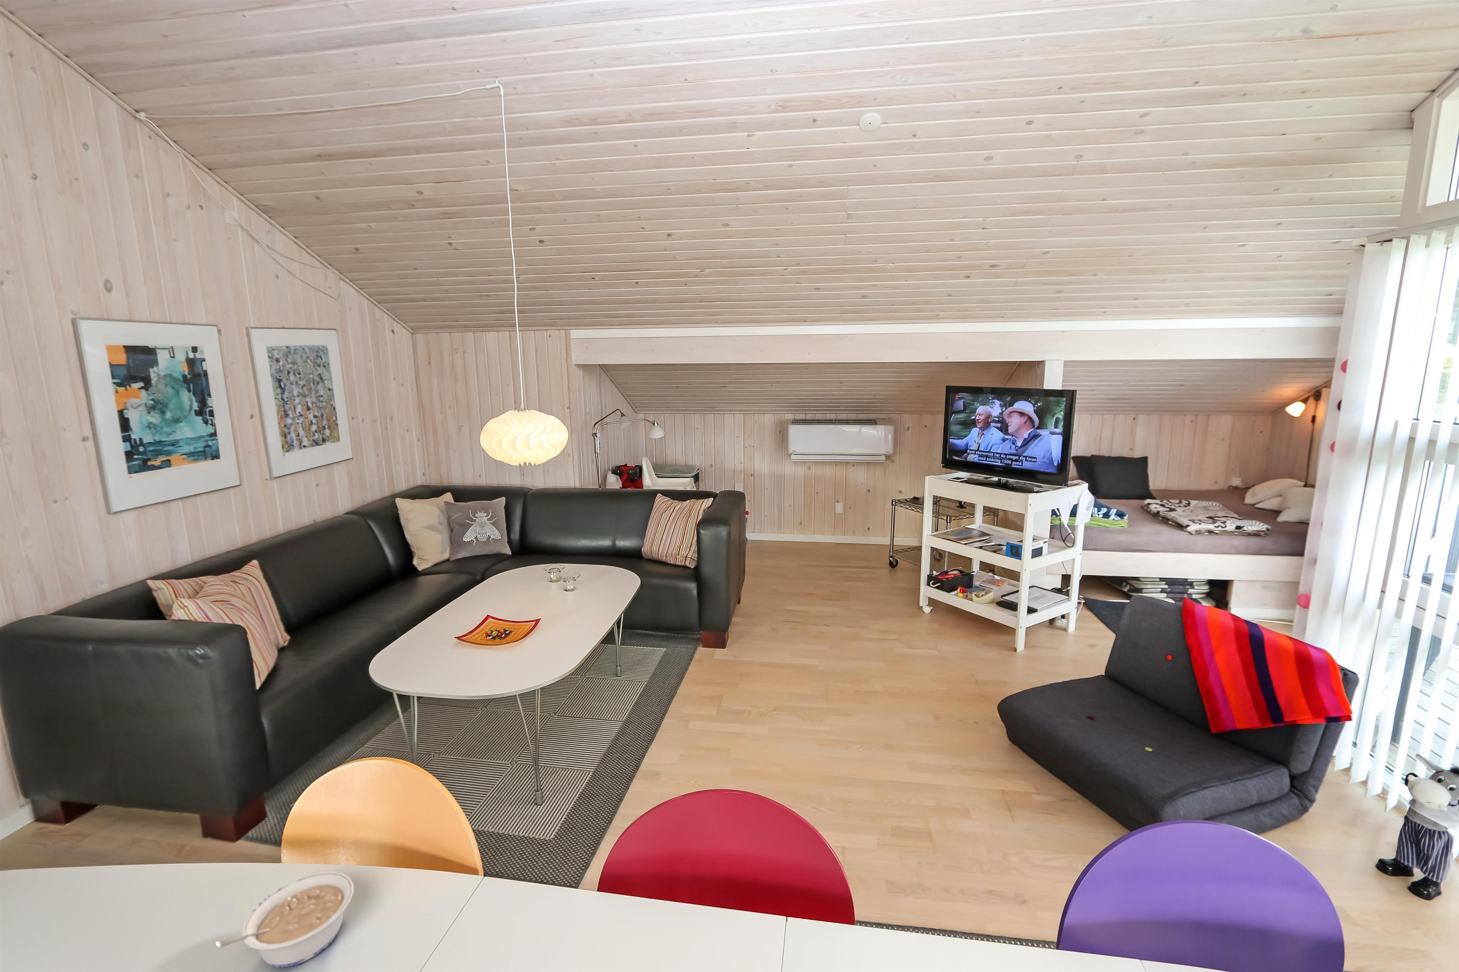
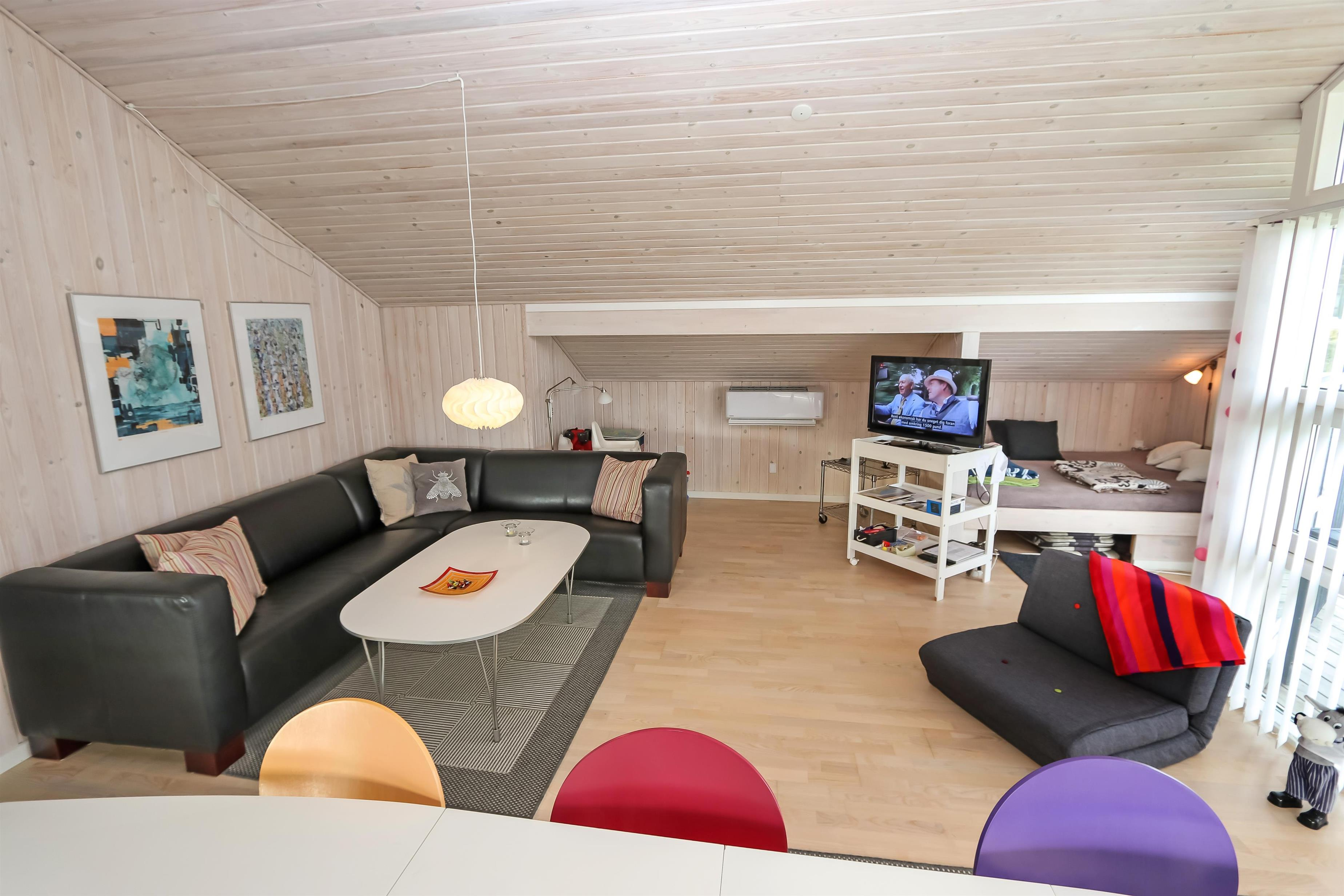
- legume (299, 923)
